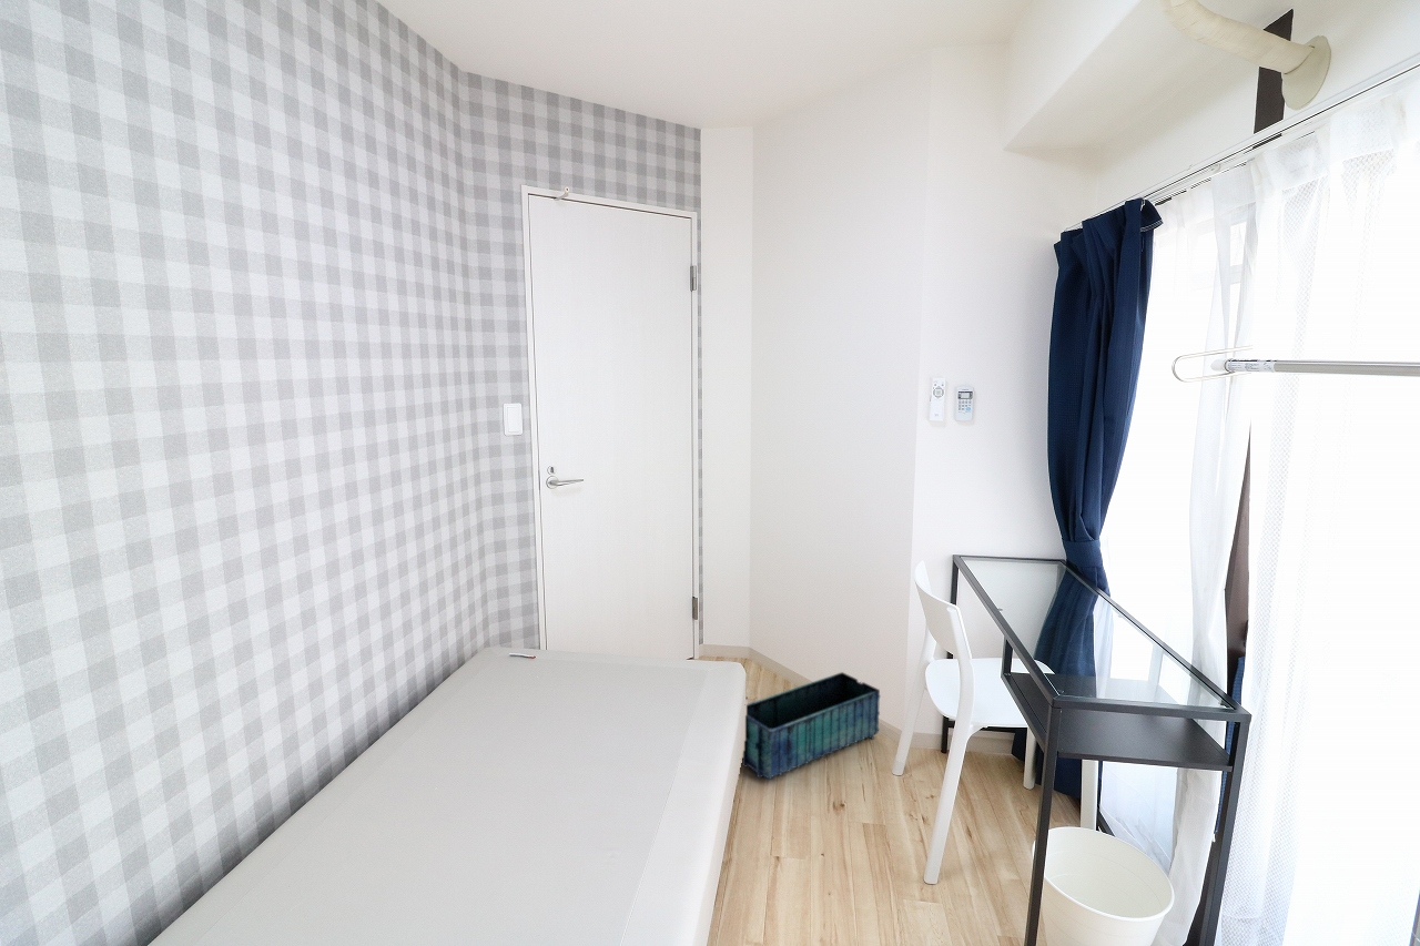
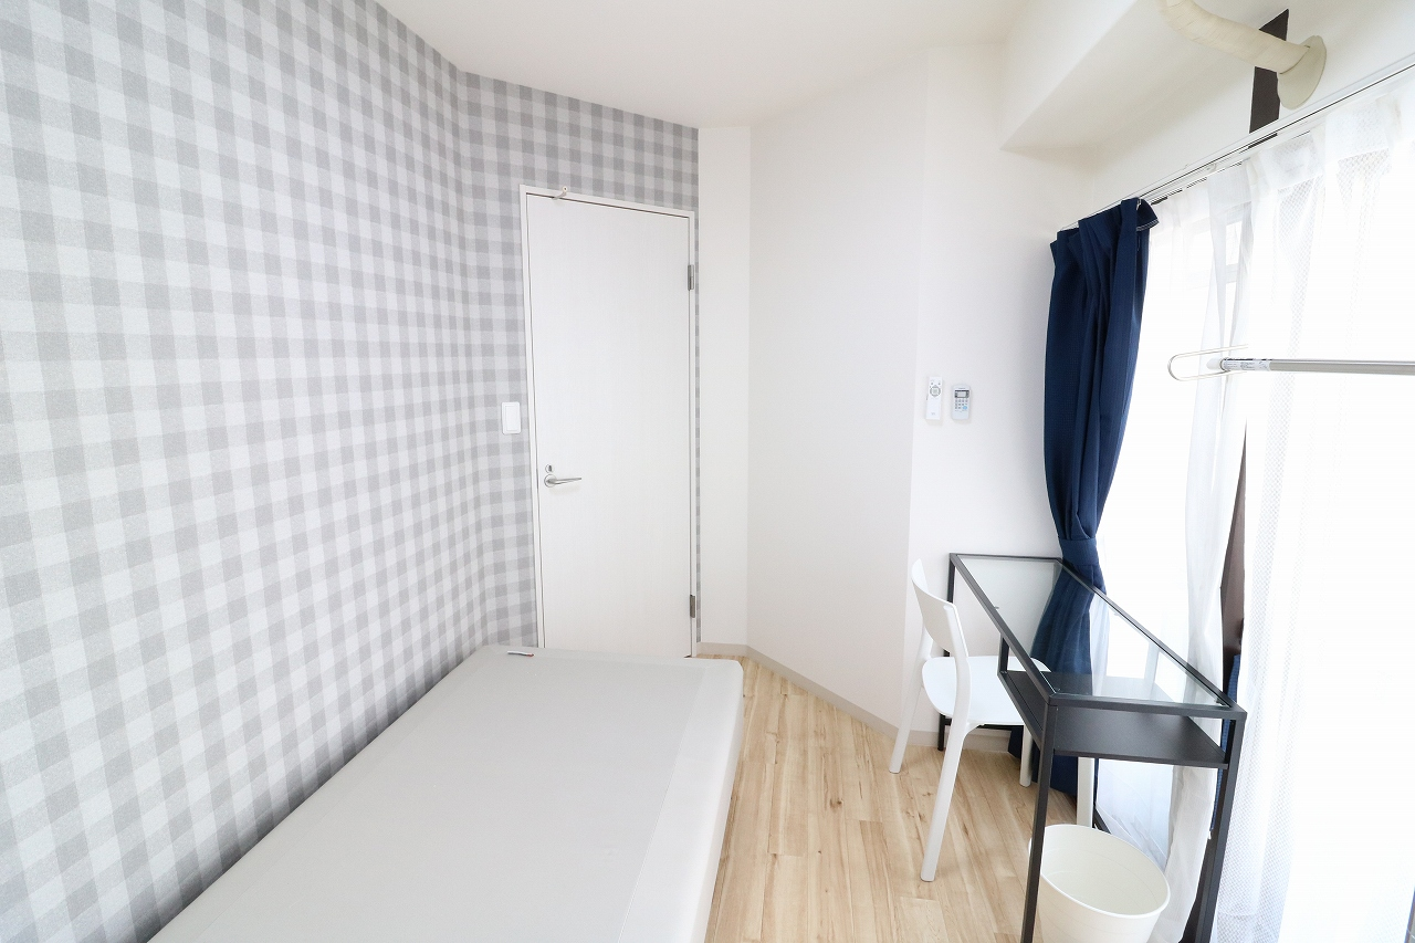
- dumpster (807, 724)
